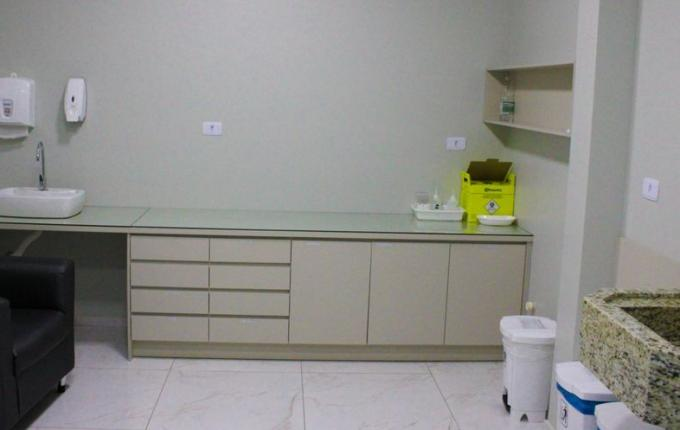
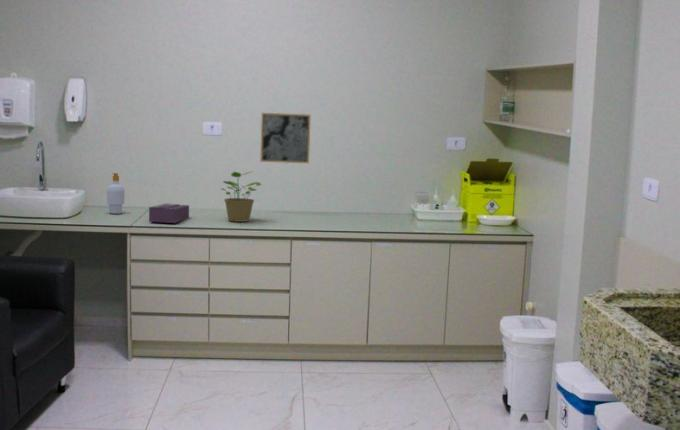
+ tissue box (169, 212)
+ potted plant (237, 195)
+ soap bottle (115, 193)
+ wall art (285, 138)
